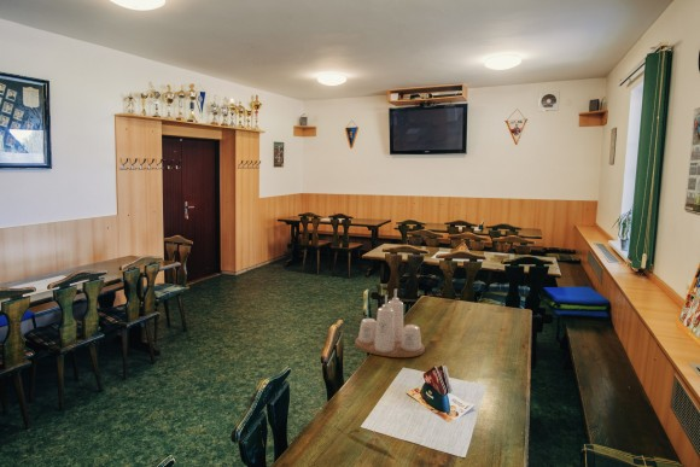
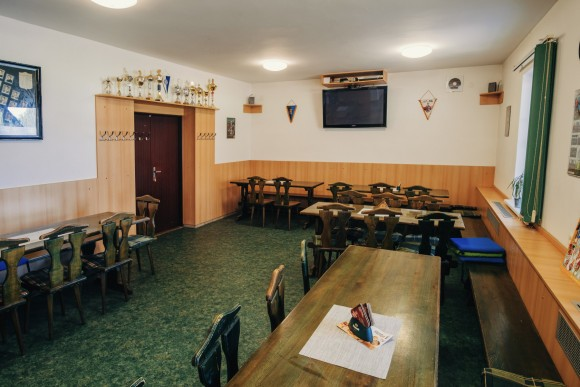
- condiment set (390, 319)
